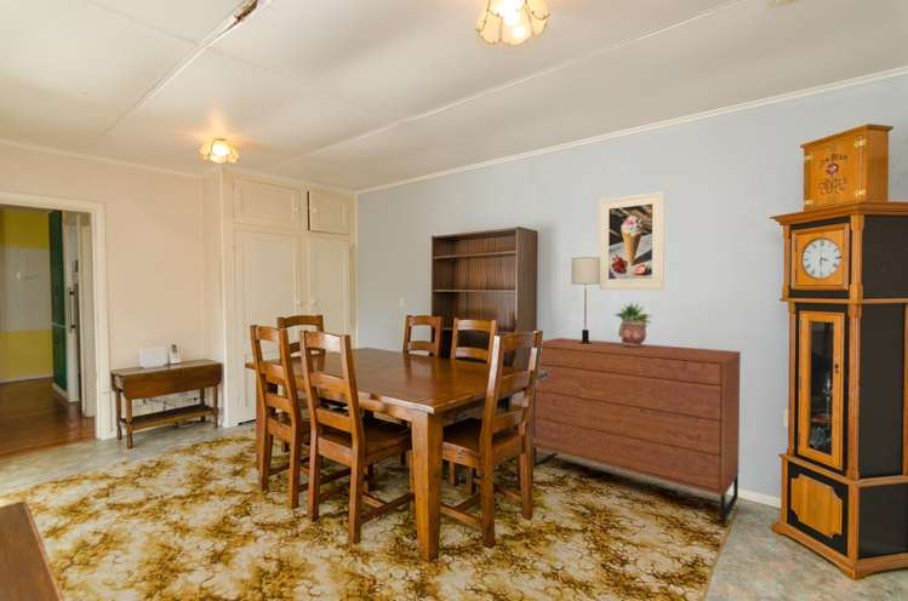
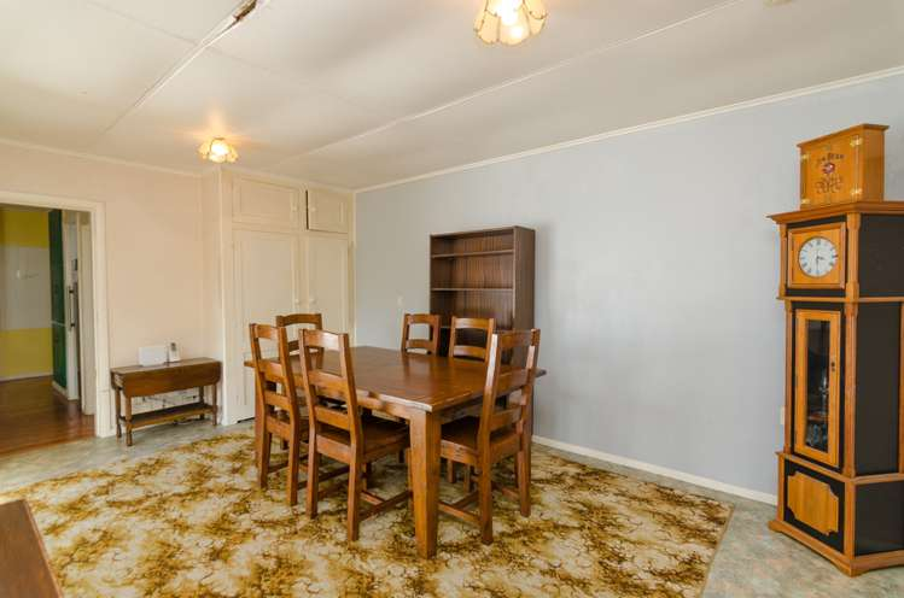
- table lamp (584, 300)
- potted plant (634, 324)
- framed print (629, 242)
- dresser (627, 414)
